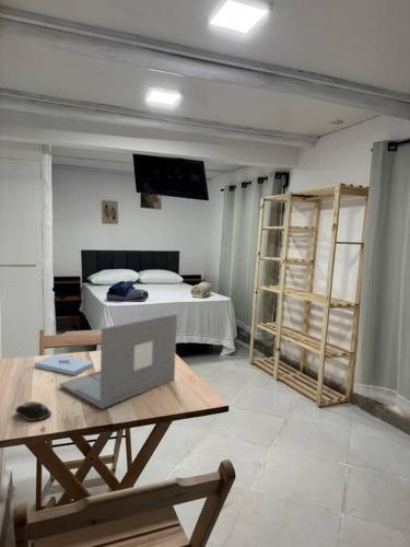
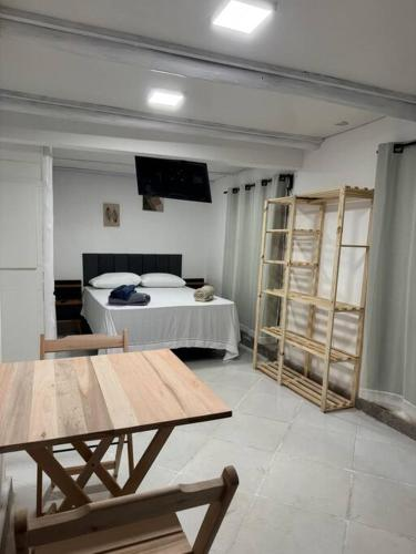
- notepad (65, 363)
- computer mouse (33, 408)
- laptop (120, 349)
